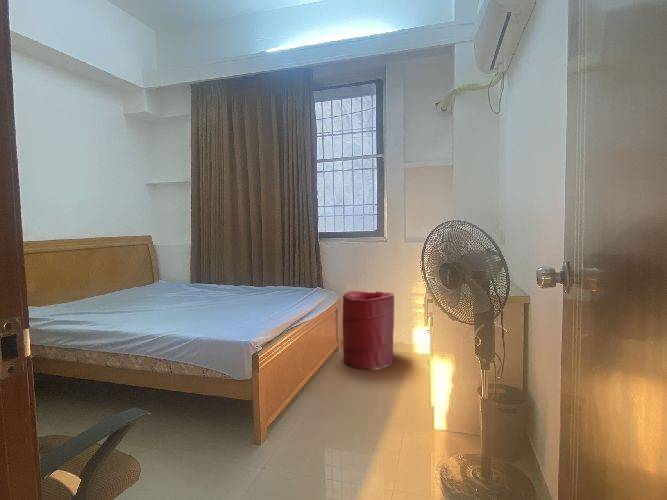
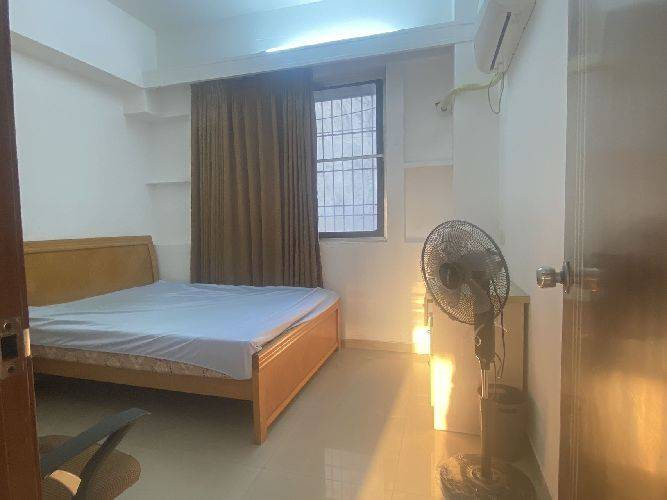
- laundry hamper (368, 325)
